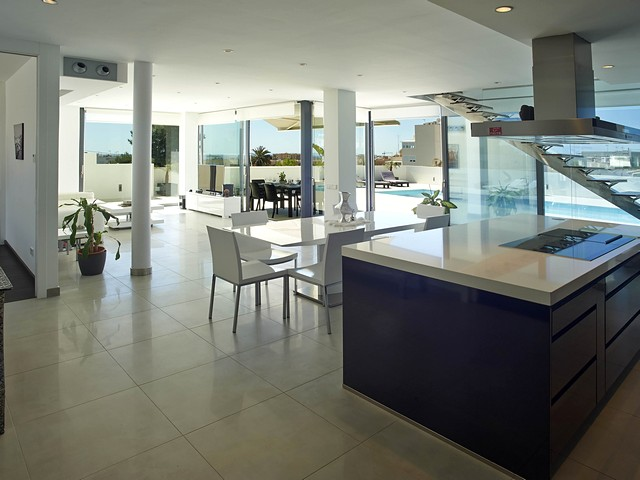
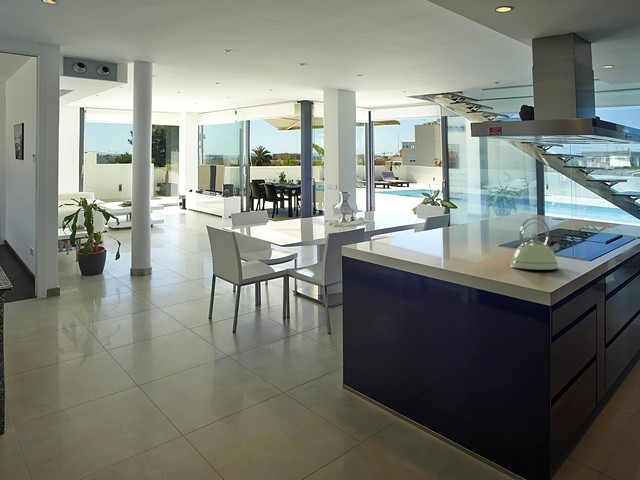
+ kettle (536, 242)
